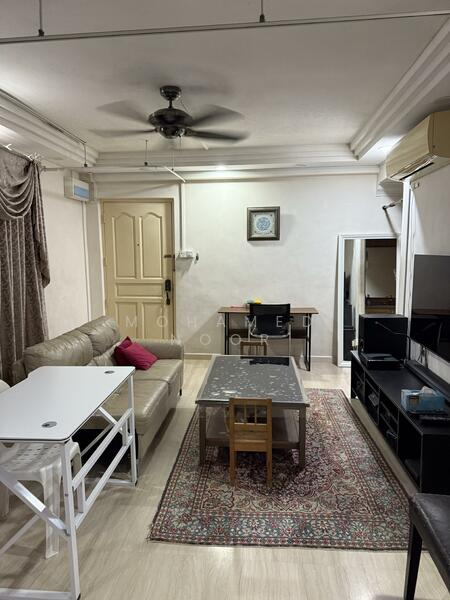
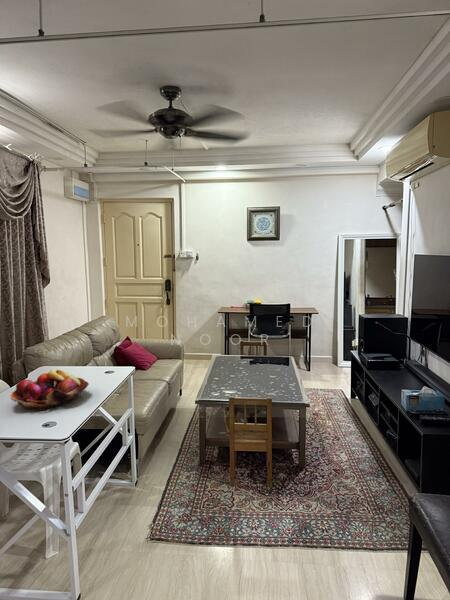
+ fruit basket (51, 386)
